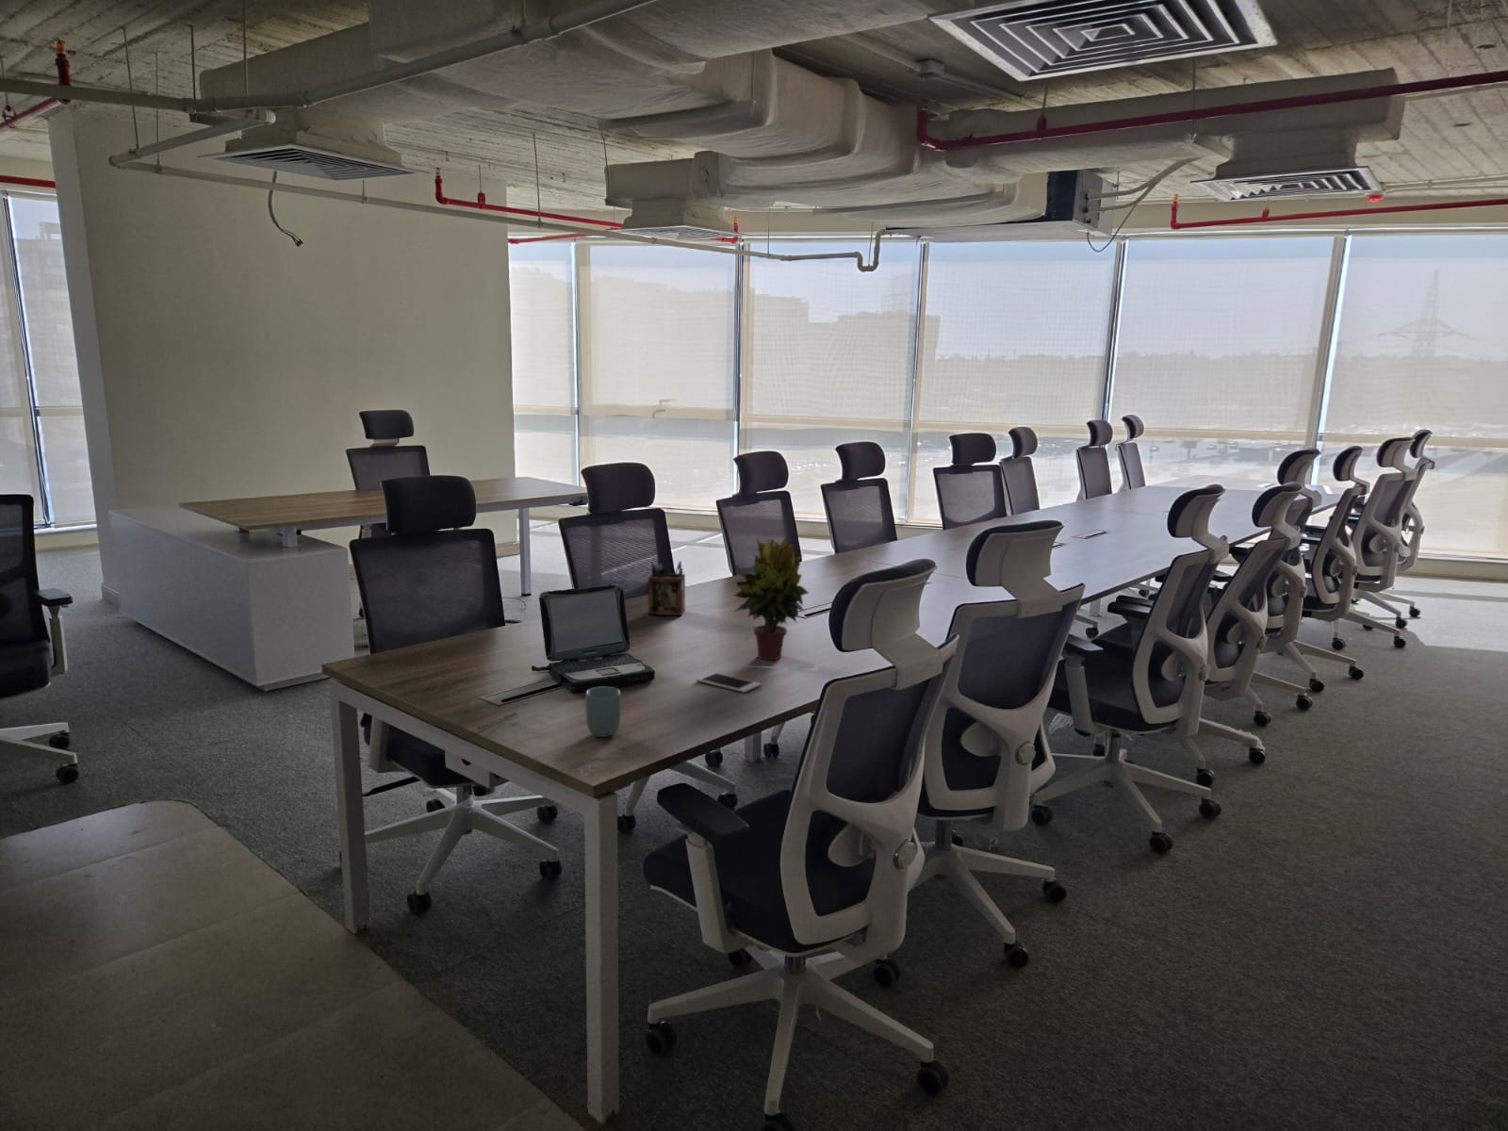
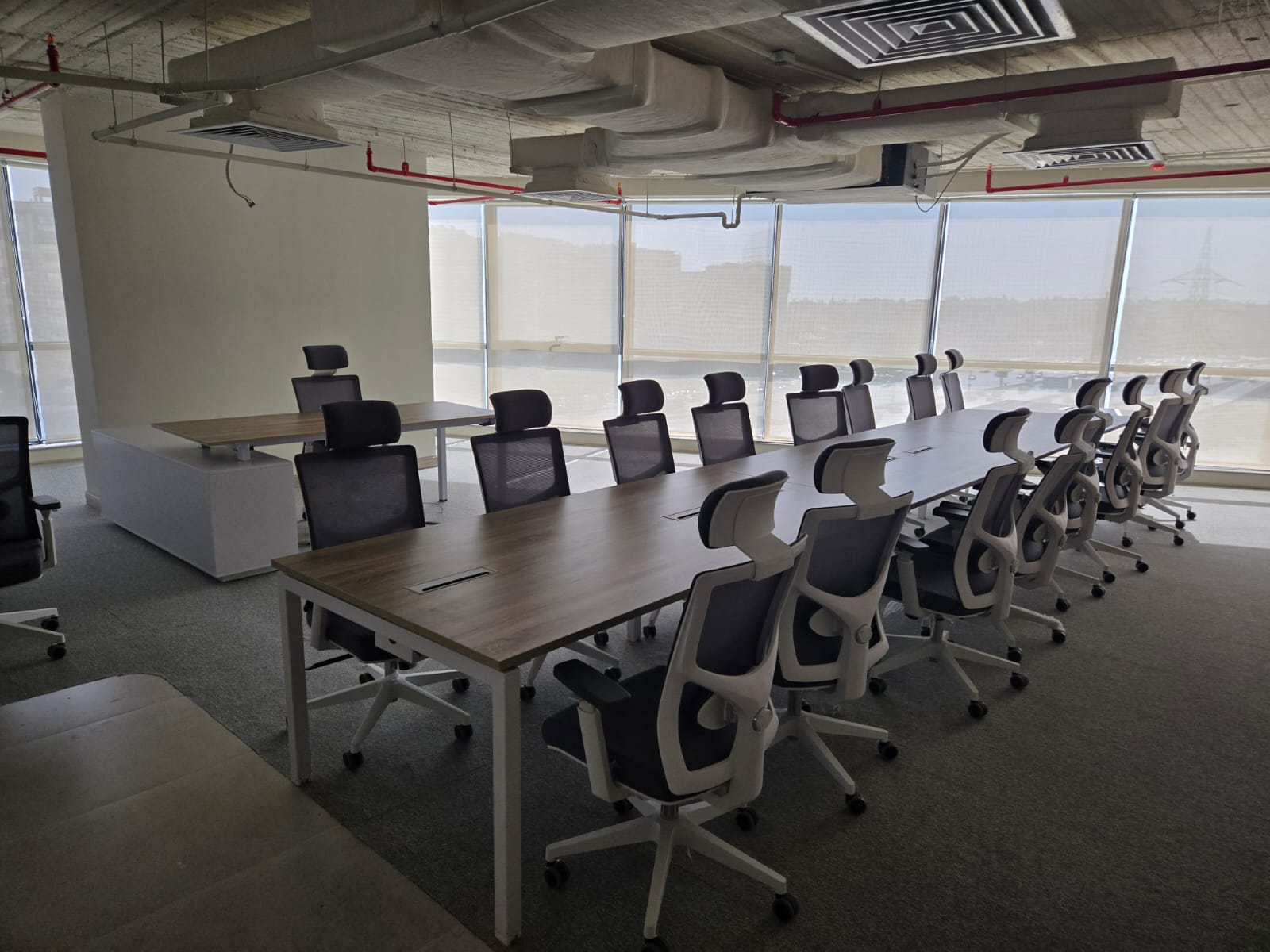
- cup (603, 713)
- desk organizer (666, 587)
- cell phone (728, 682)
- pen (498, 720)
- laptop (595, 636)
- potted plant (773, 599)
